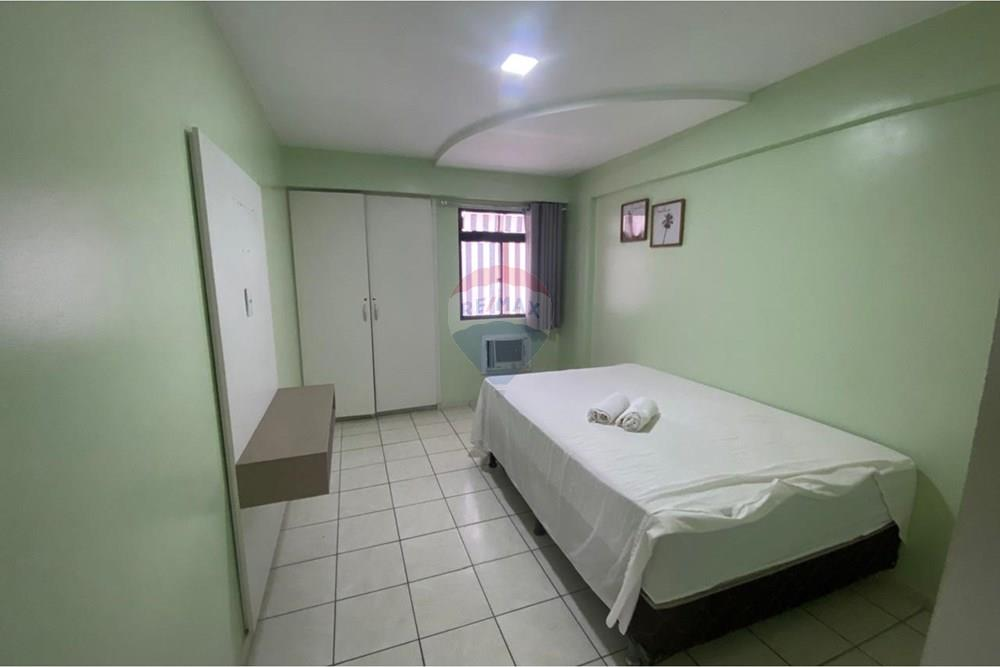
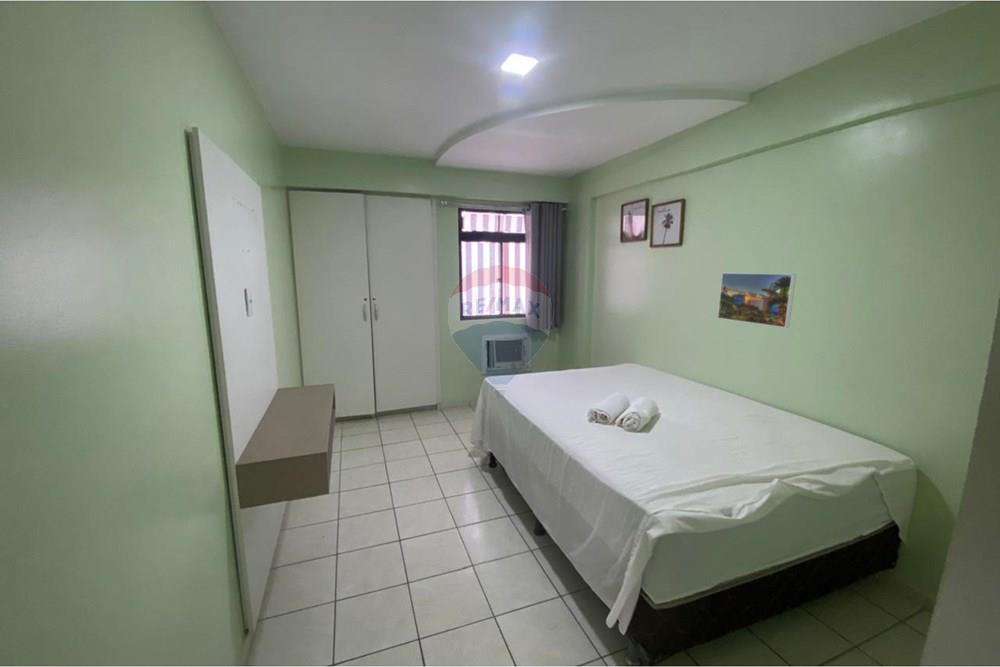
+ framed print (753, 298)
